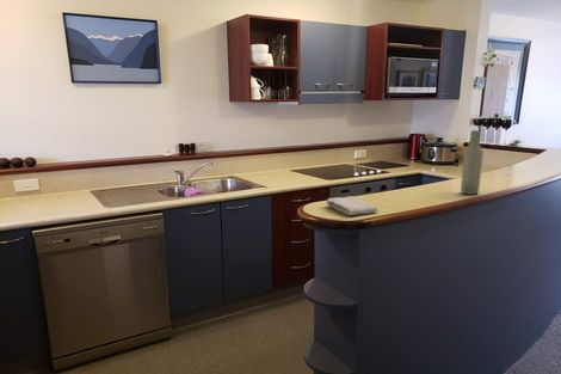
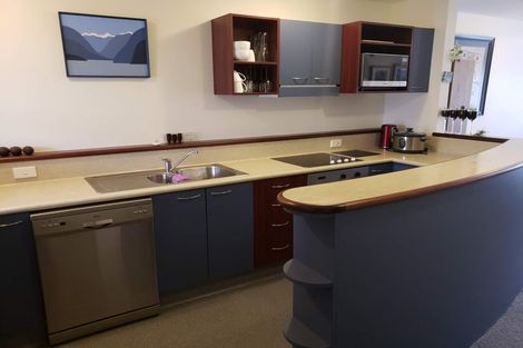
- washcloth (350, 204)
- bottle (473, 161)
